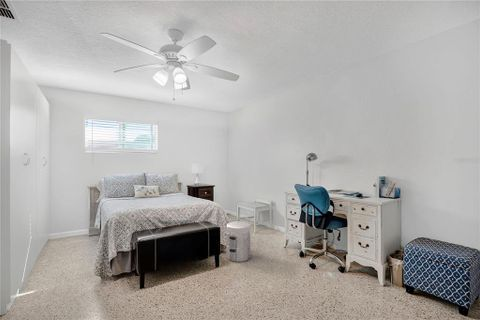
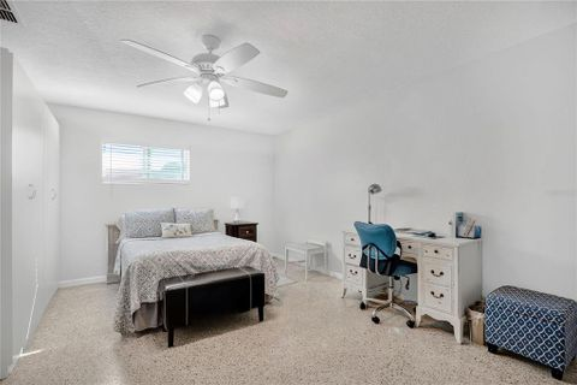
- waste bin (238, 238)
